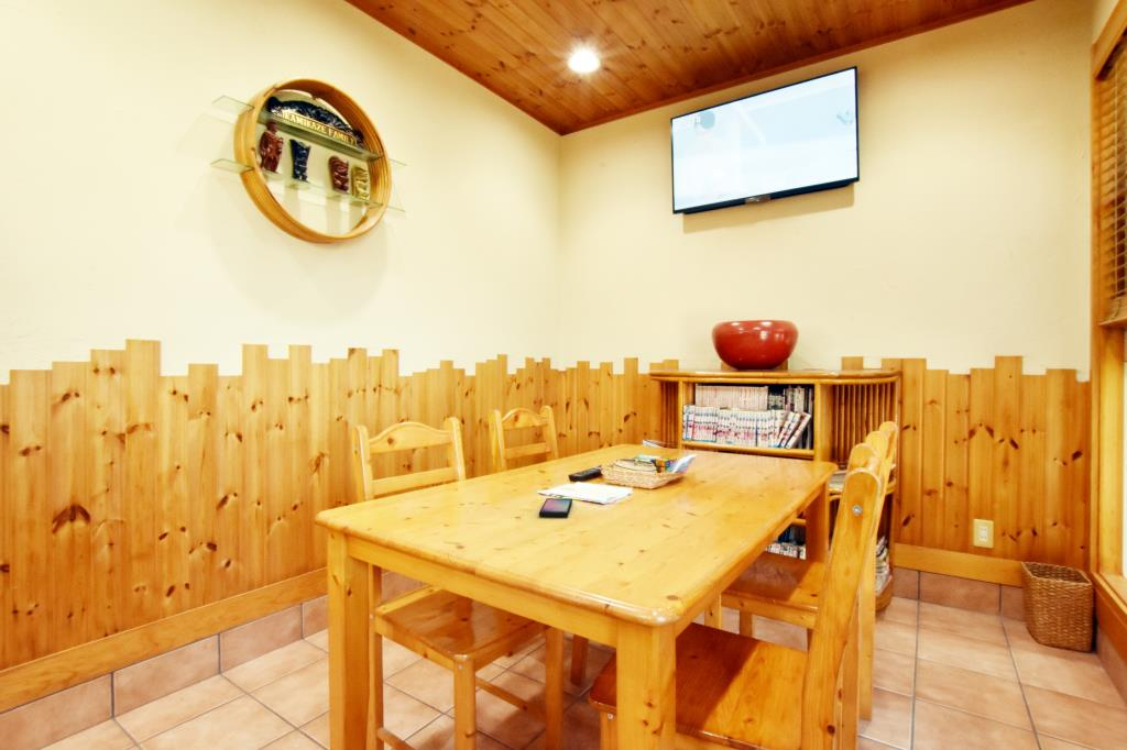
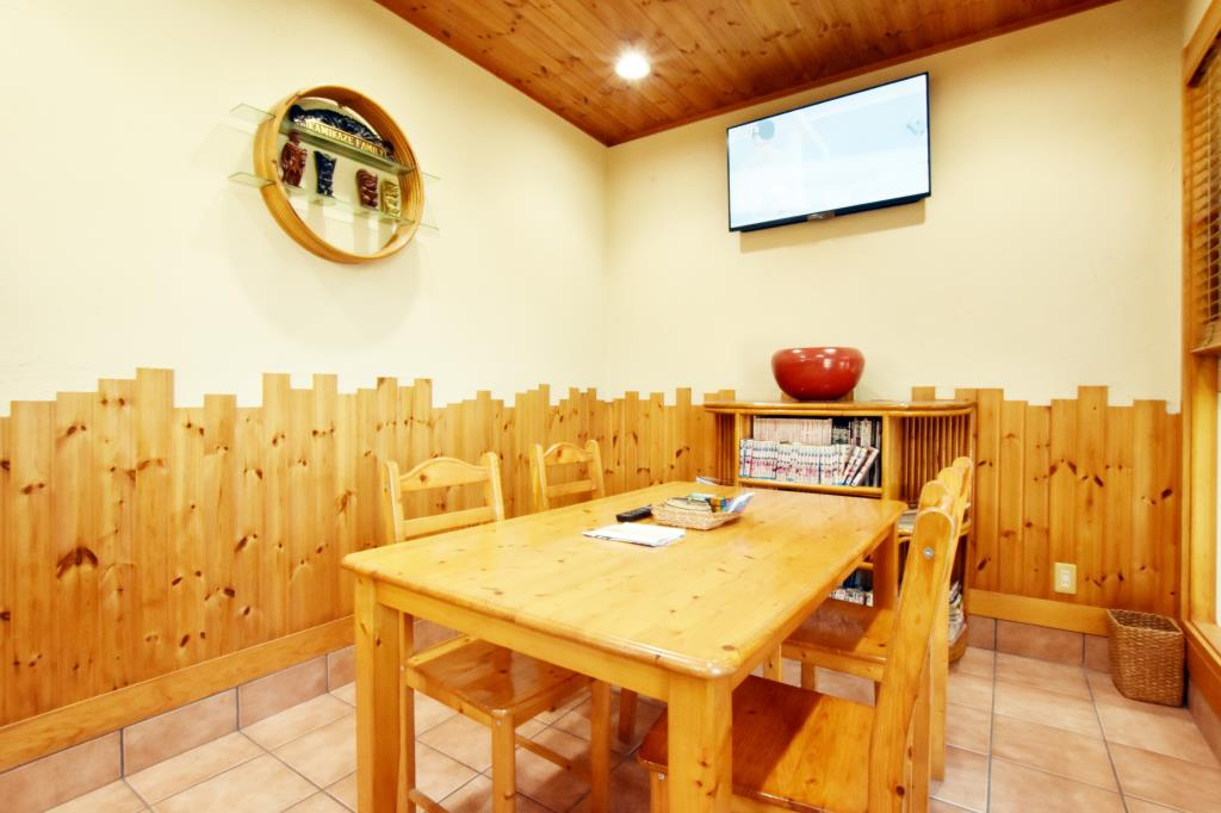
- smartphone (556, 507)
